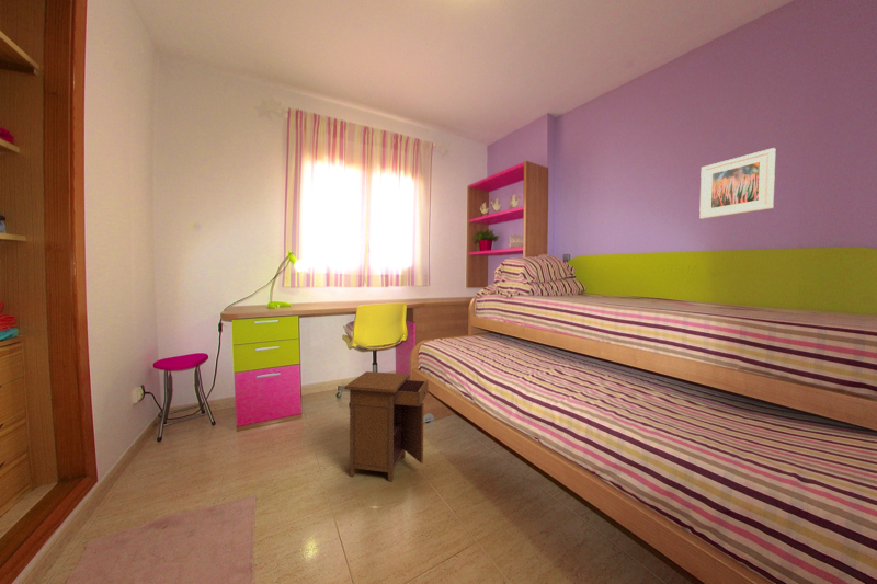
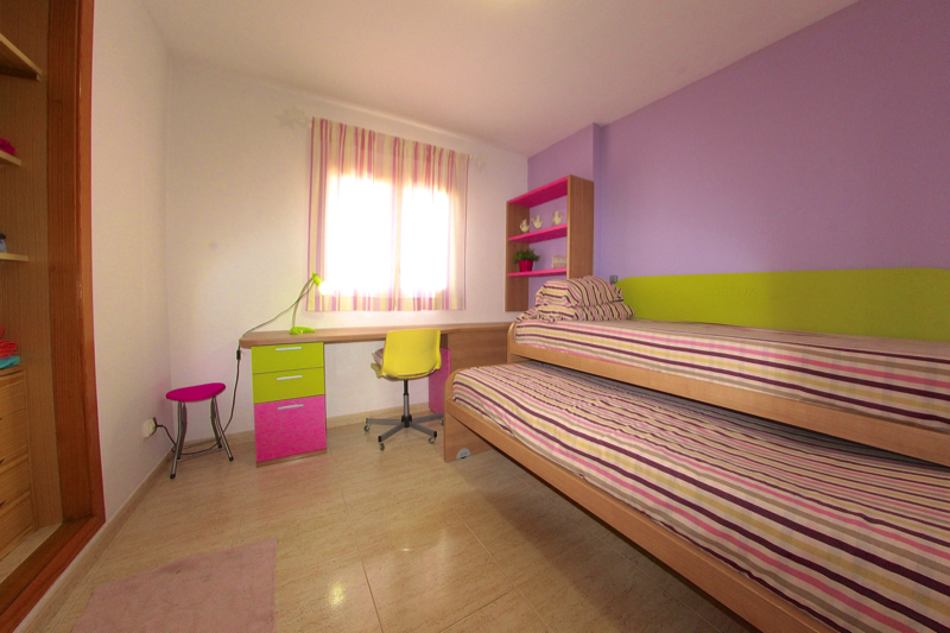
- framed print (734, 186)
- nightstand (389, 423)
